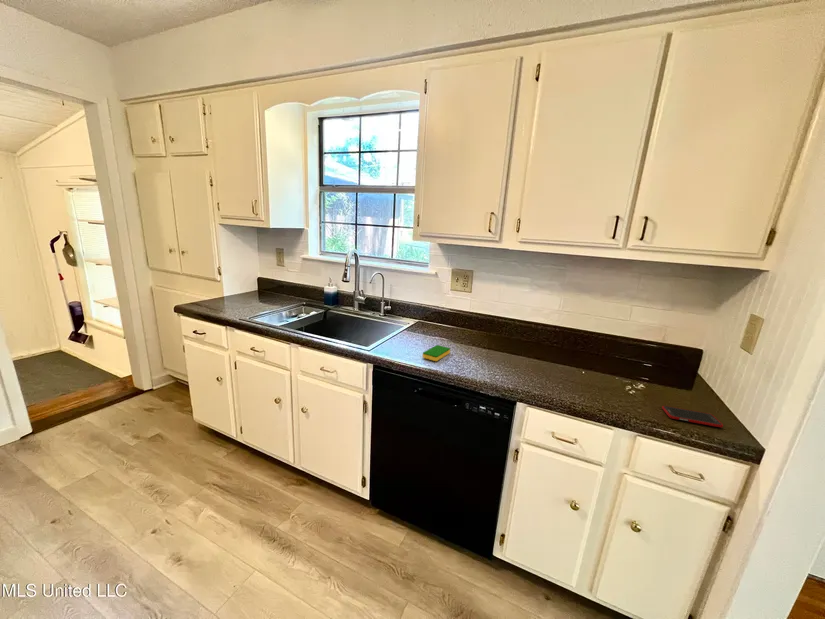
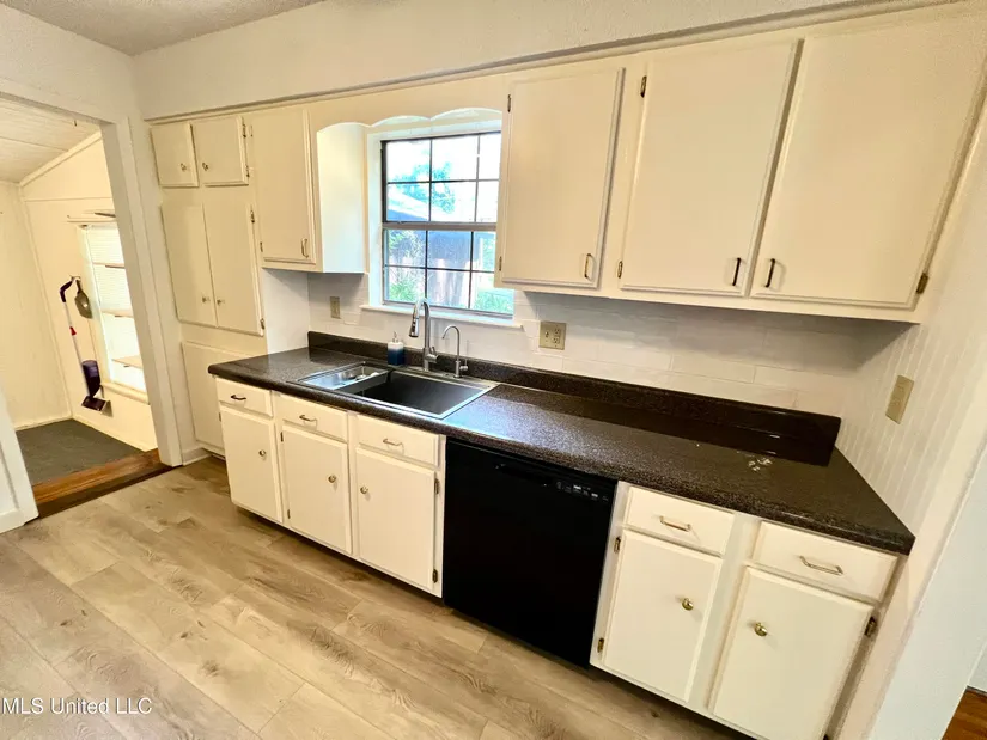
- dish sponge (436, 352)
- cell phone (691, 416)
